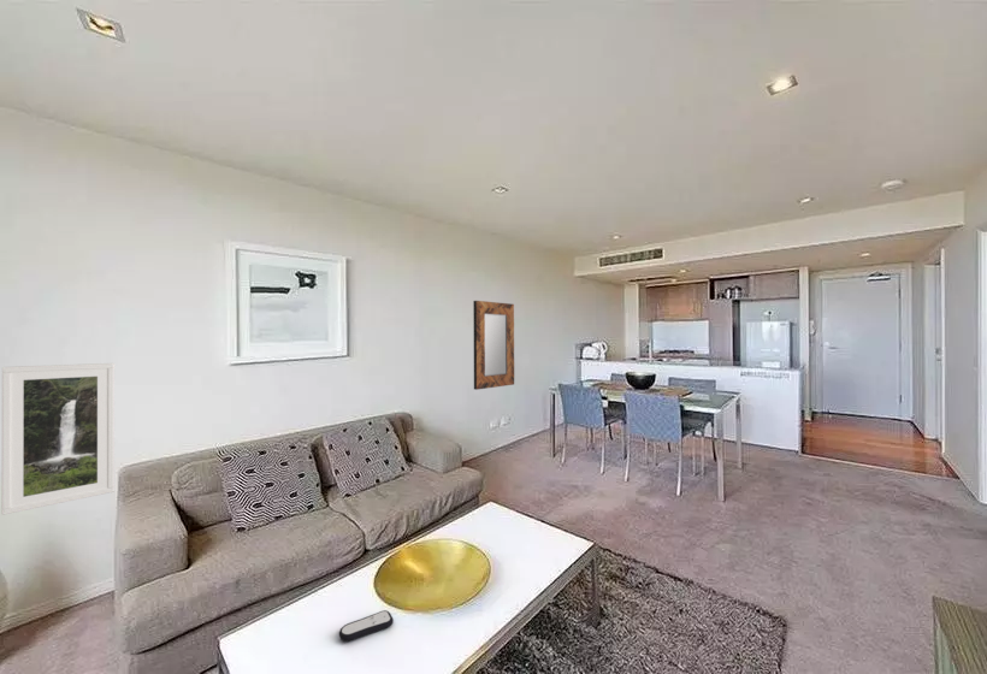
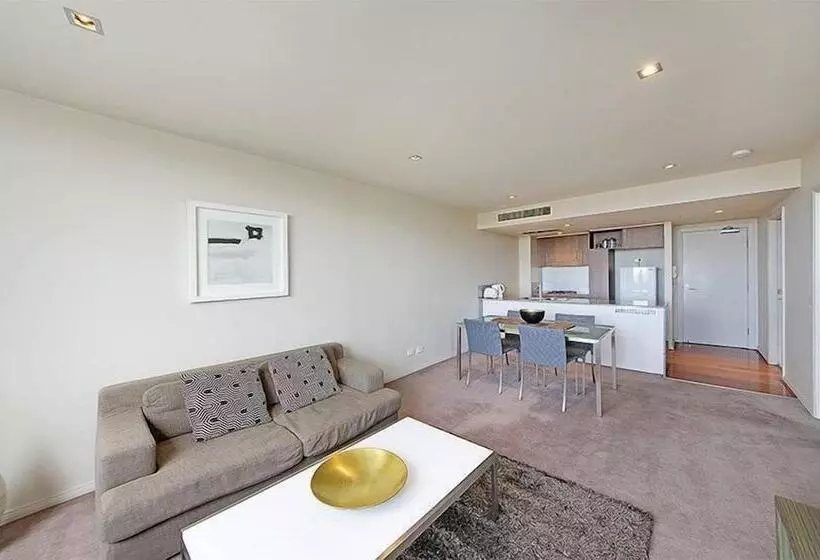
- home mirror (495, 344)
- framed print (61, 433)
- remote control (366, 625)
